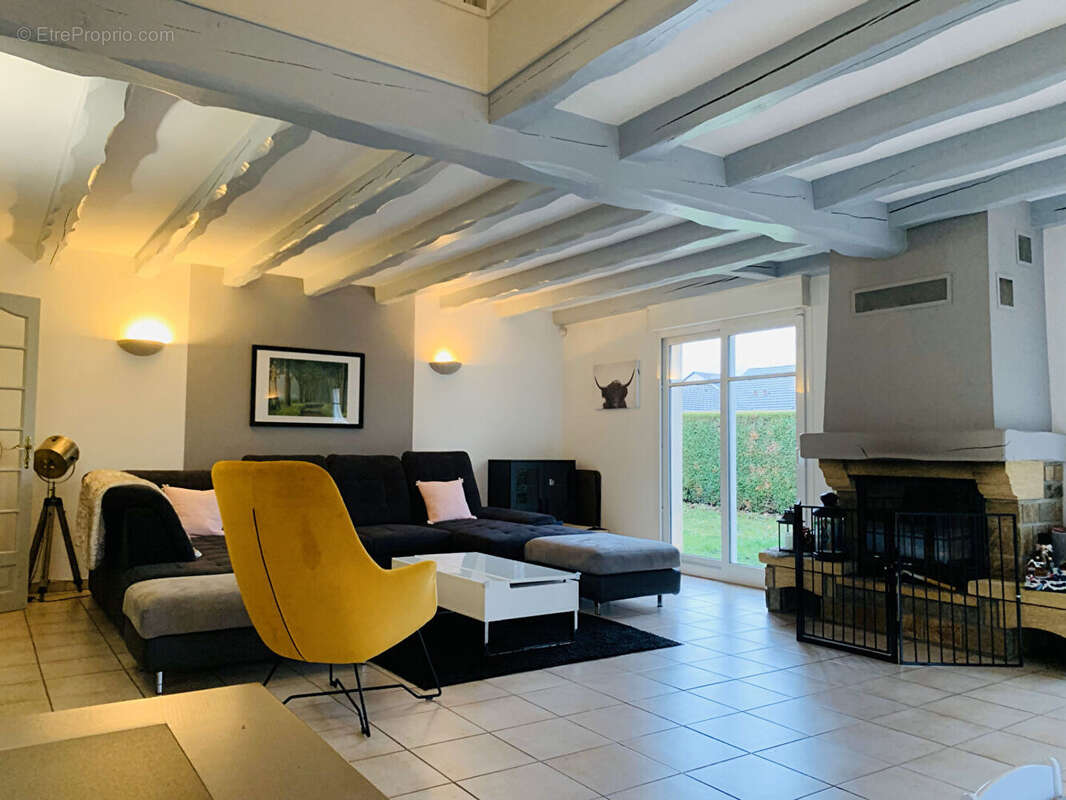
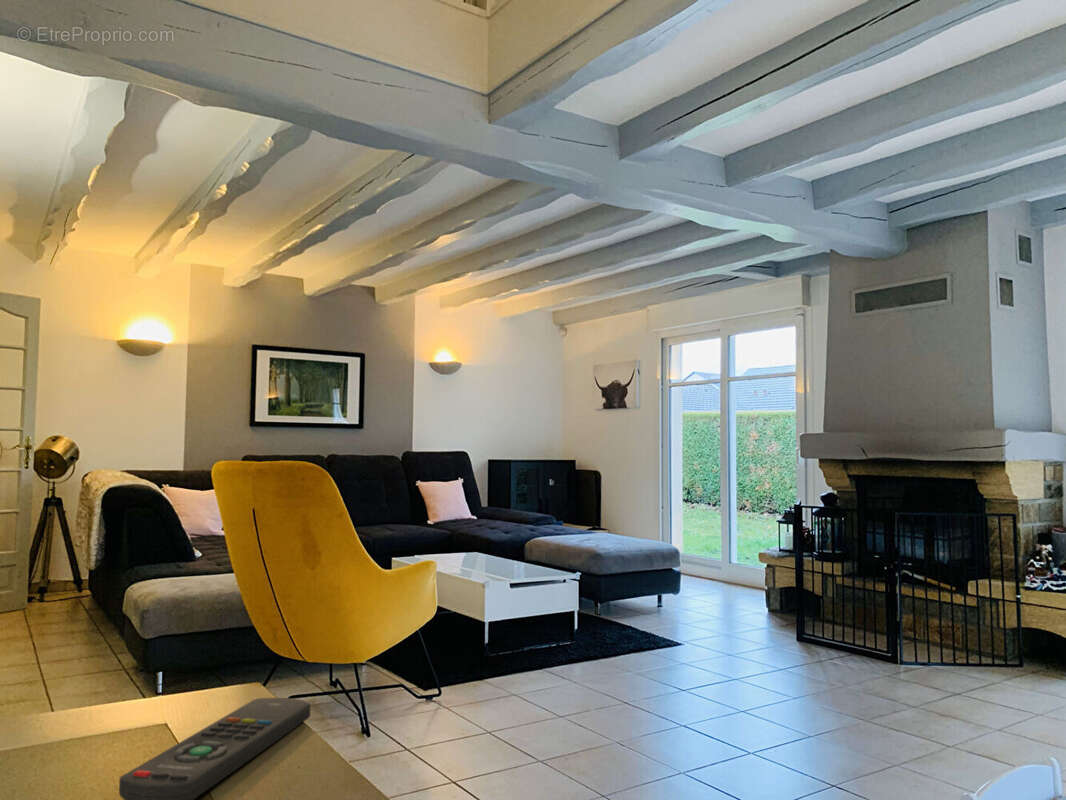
+ remote control (226, 742)
